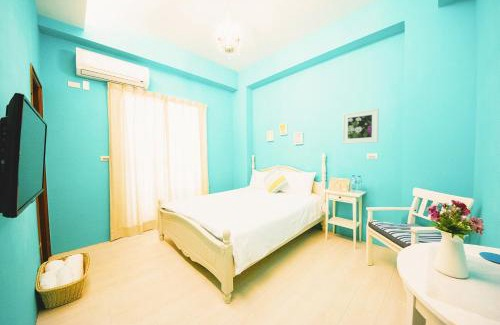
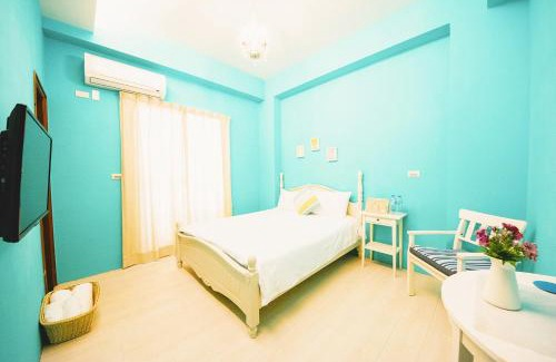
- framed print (359, 127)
